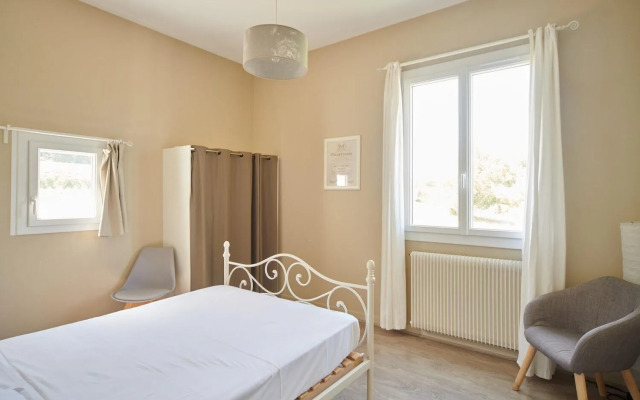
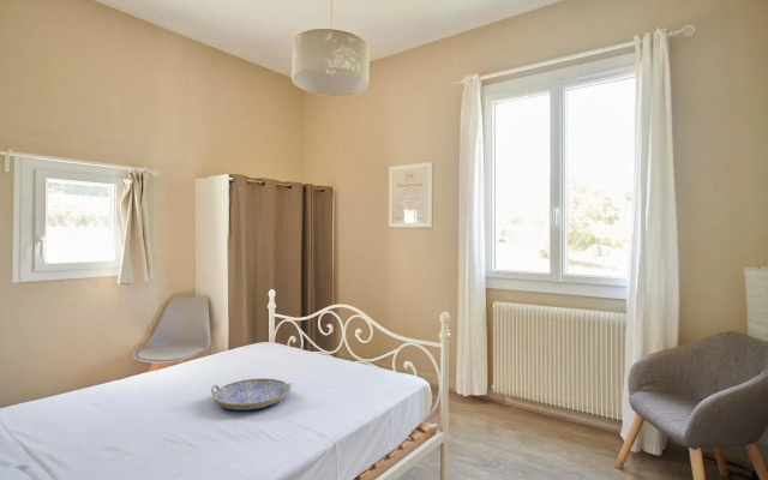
+ serving tray (252, 391)
